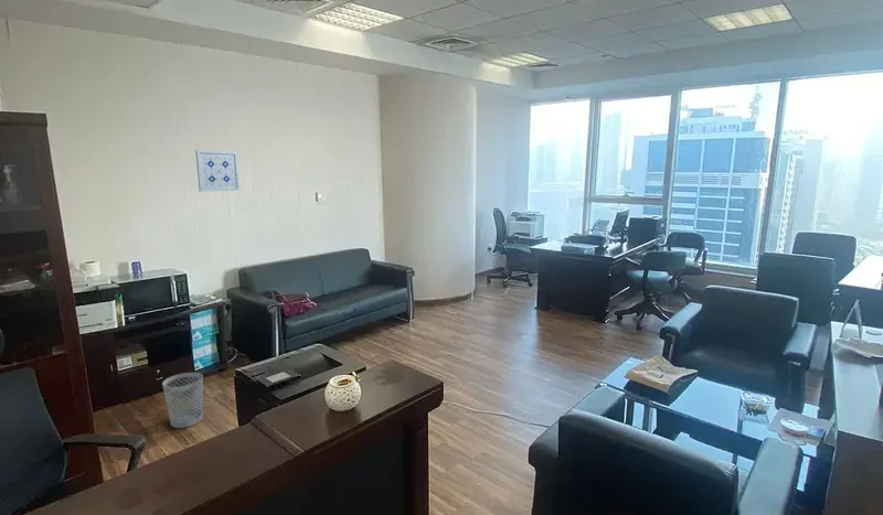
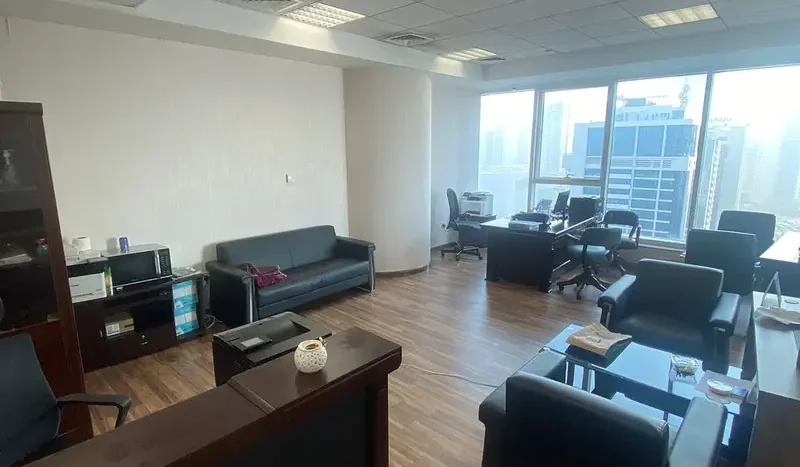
- wastebasket (184, 400)
- wall art (219, 171)
